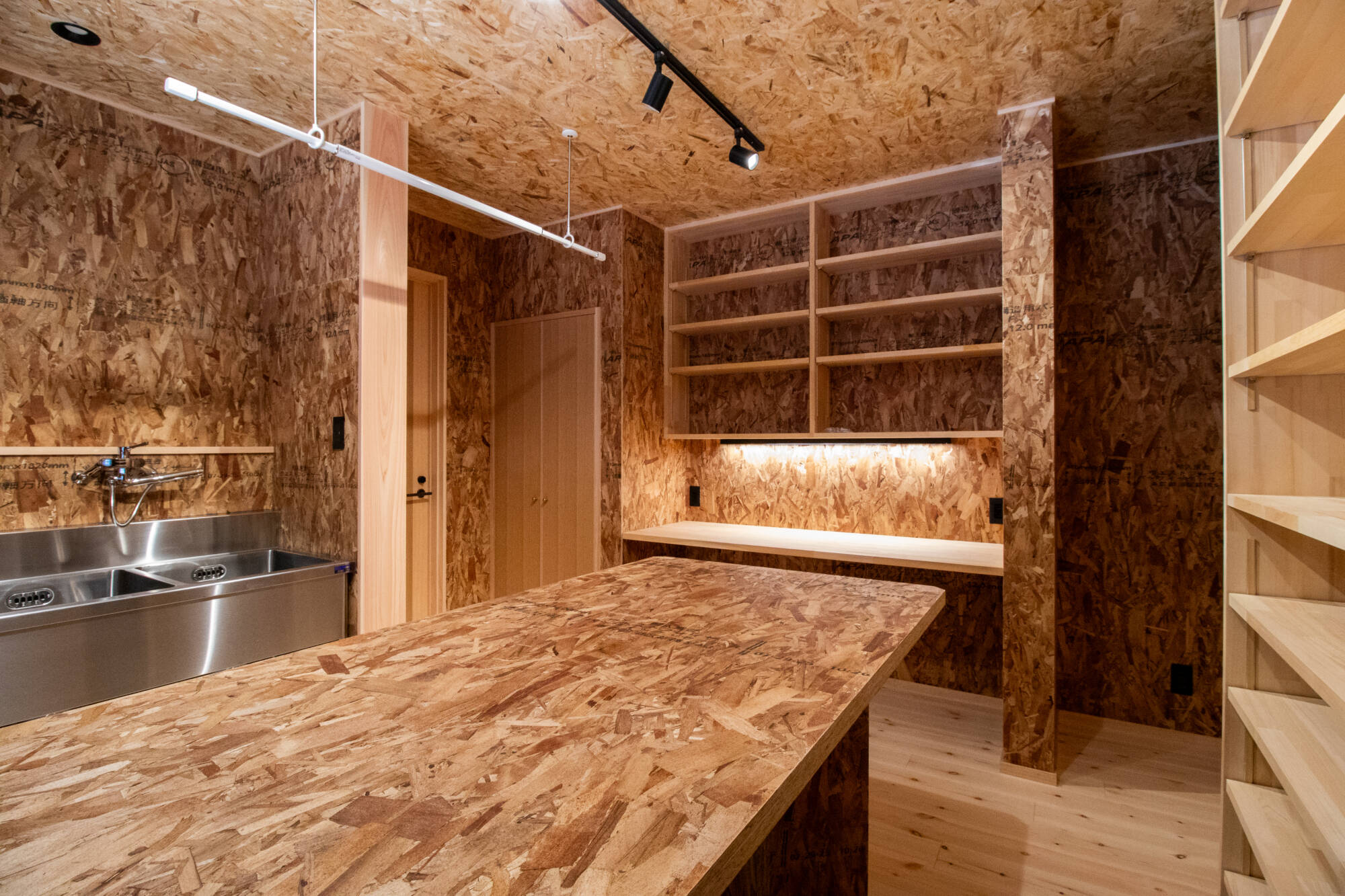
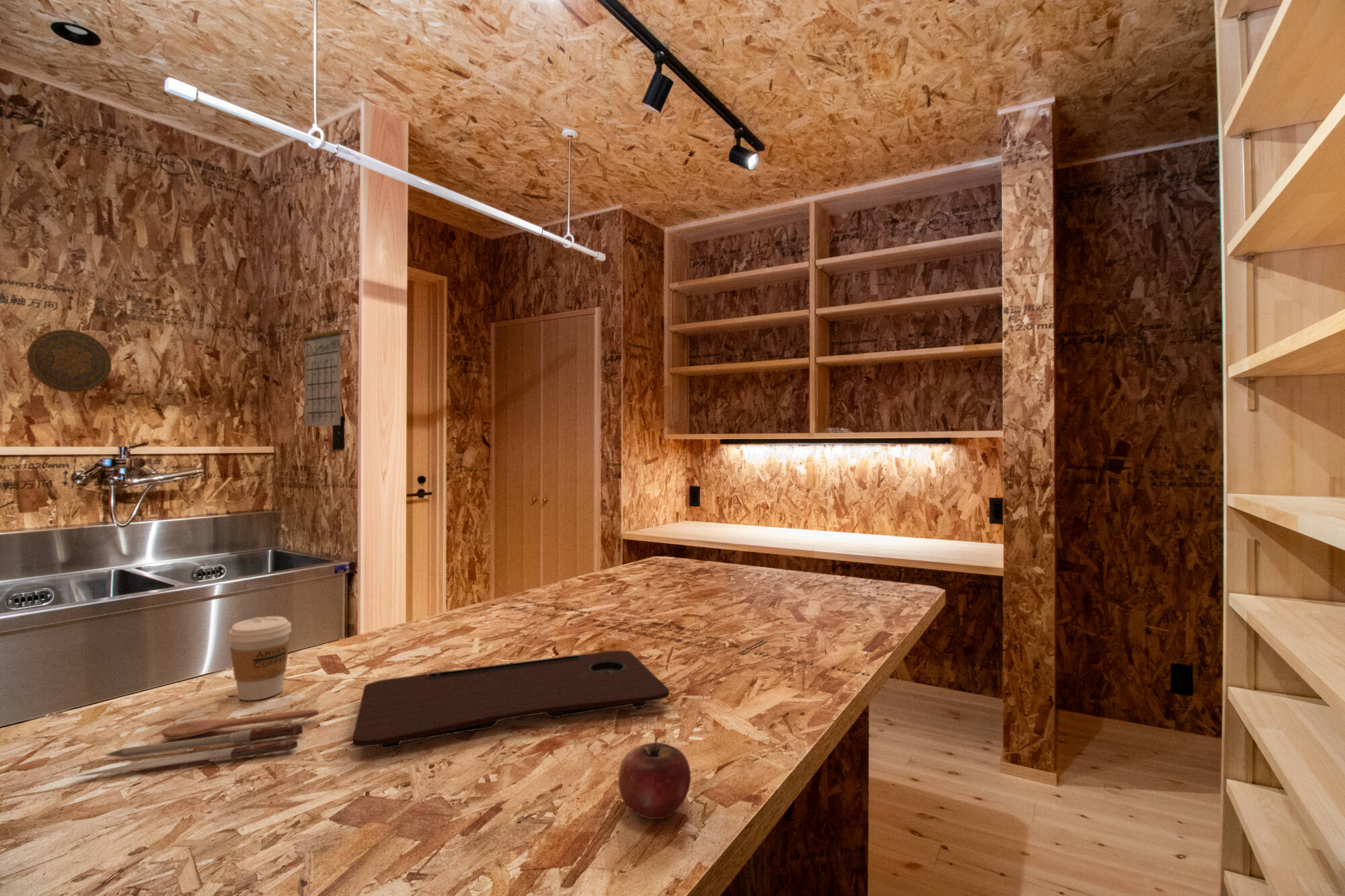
+ spoon (208, 739)
+ decorative plate (71, 361)
+ calendar (322, 368)
+ coffee cup (260, 657)
+ apple (654, 774)
+ cutting board (515, 694)
